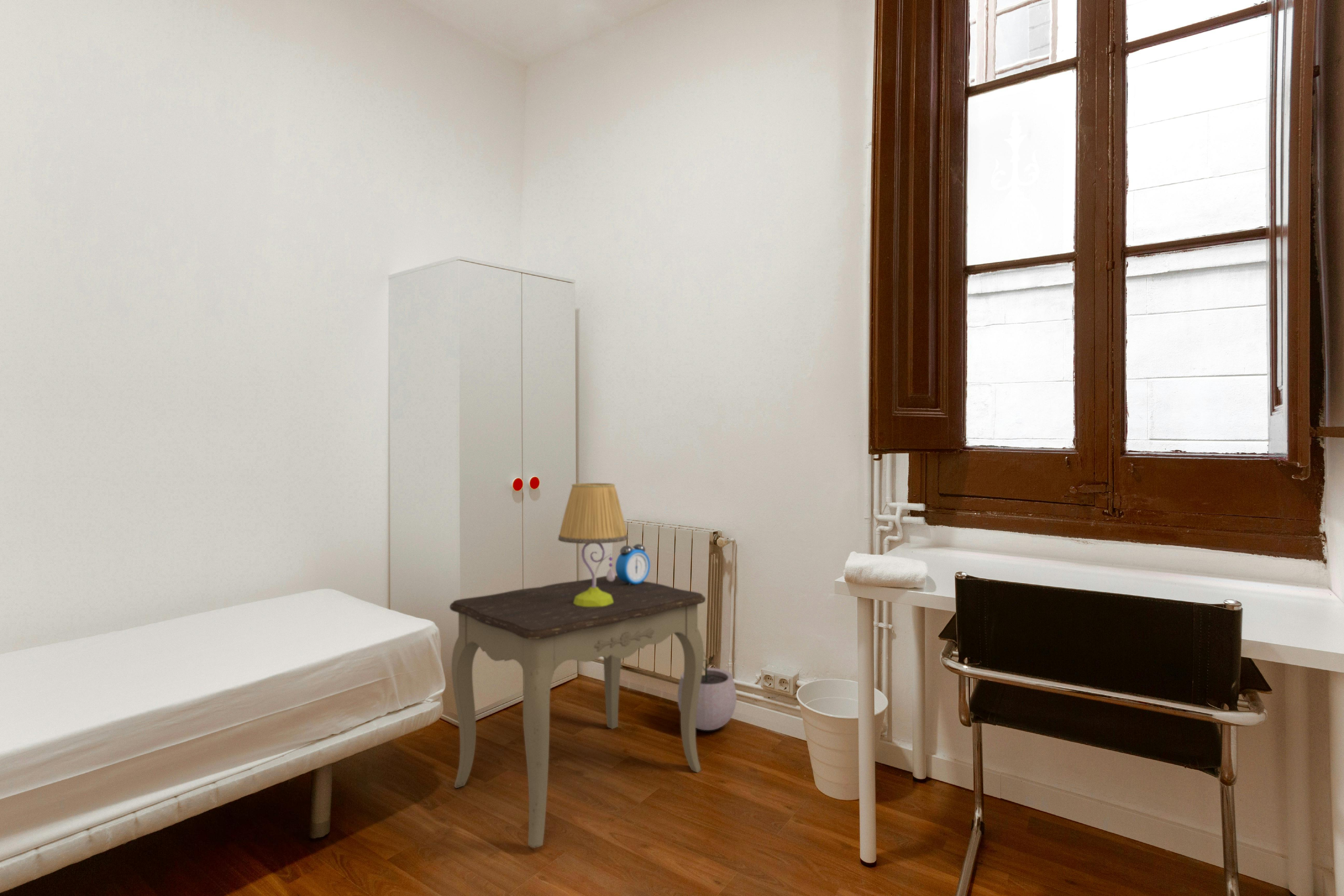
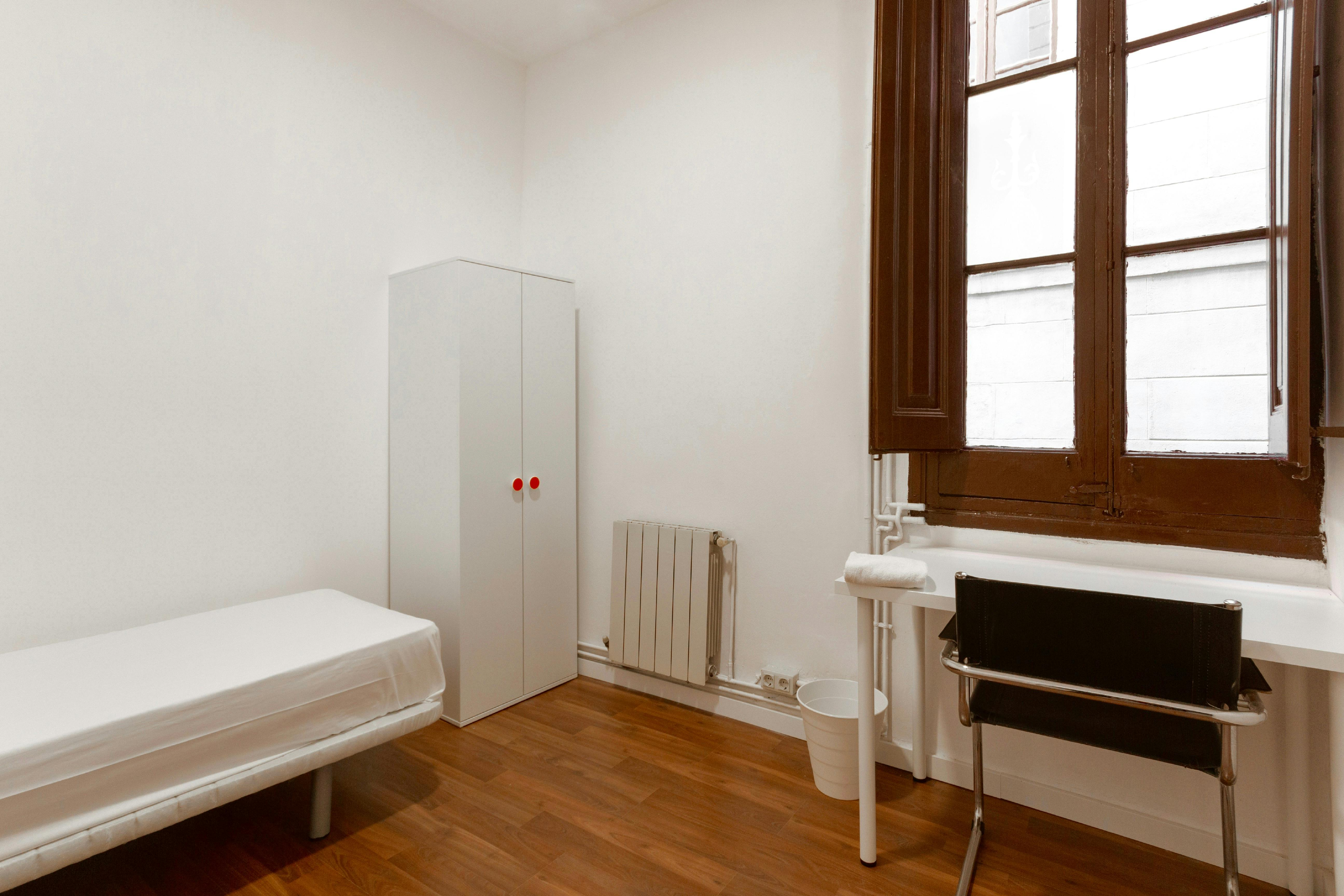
- side table (604, 685)
- table lamp (593, 542)
- plant pot (707, 690)
- alarm clock (633, 563)
